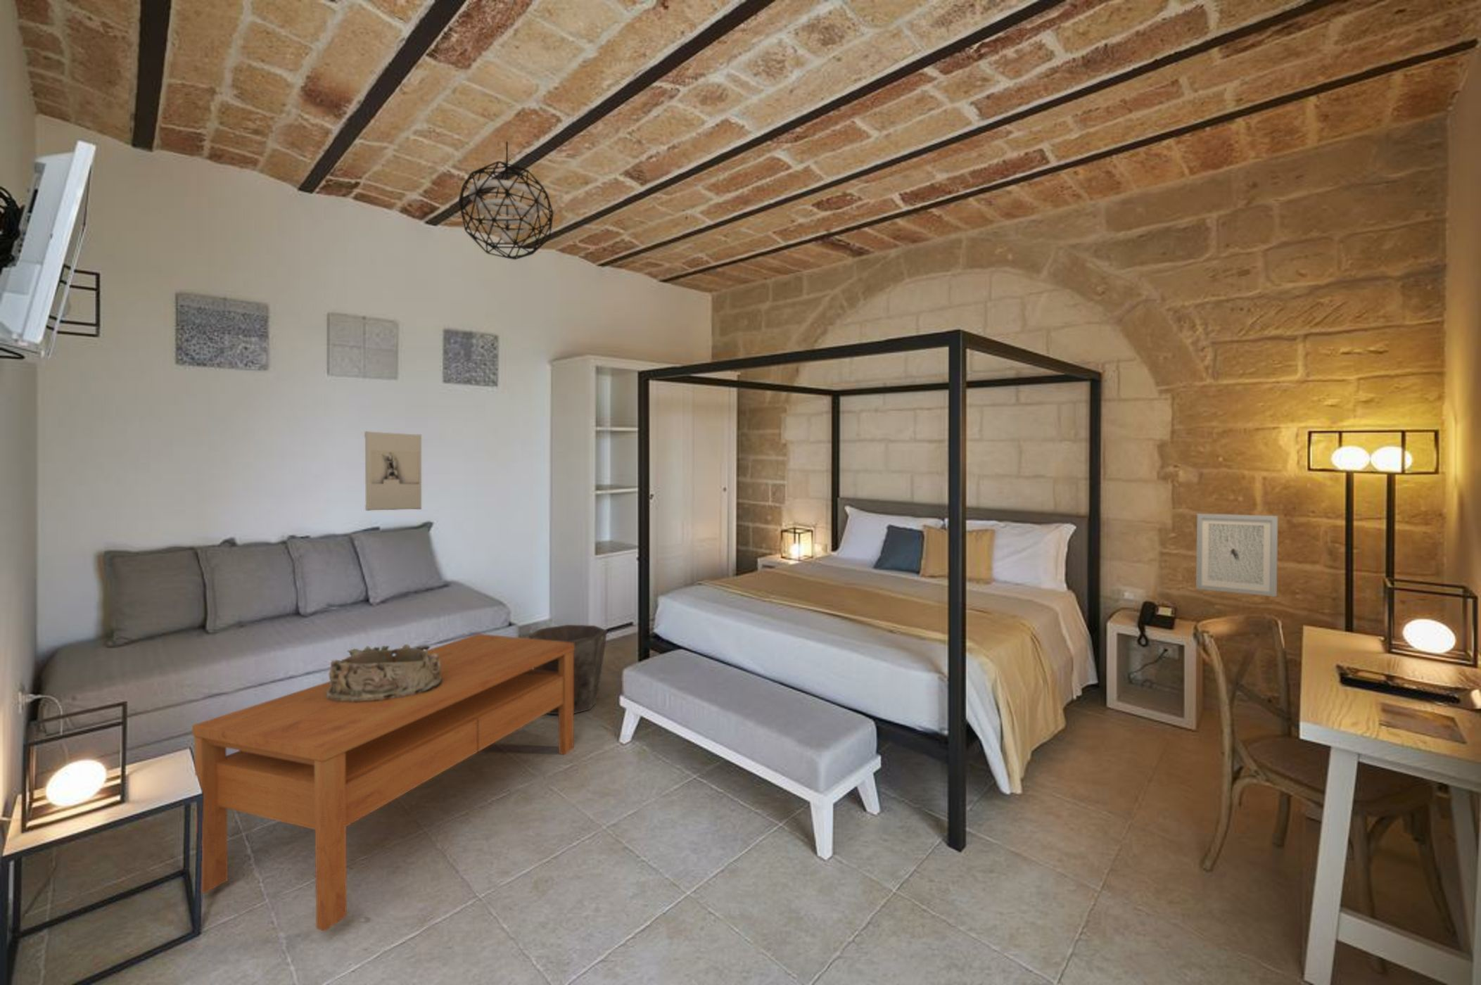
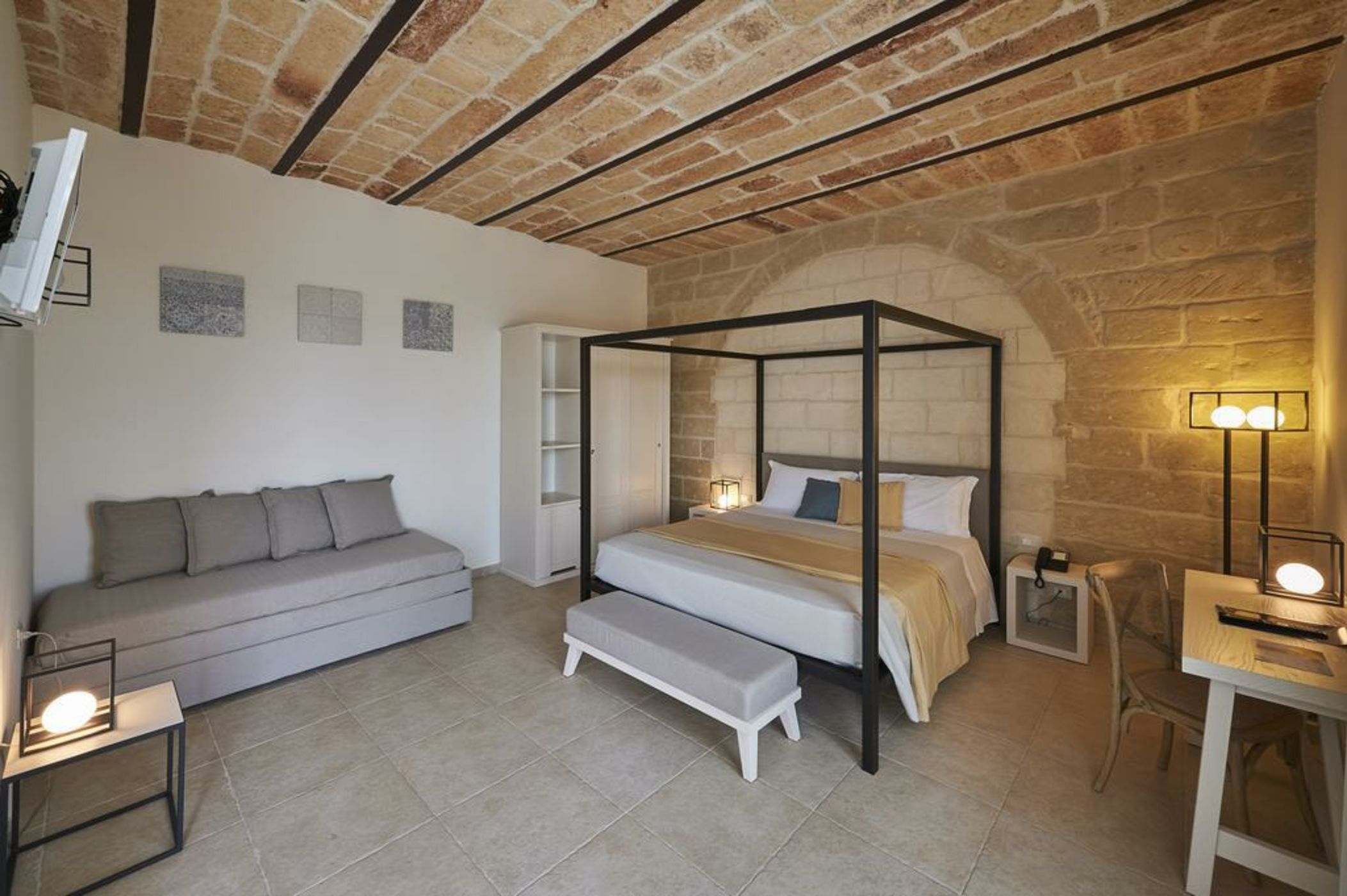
- waste bin (574, 668)
- pendant light (507, 200)
- coffee table (422, 742)
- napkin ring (384, 668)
- wall sculpture (394, 472)
- wall art (1236, 553)
